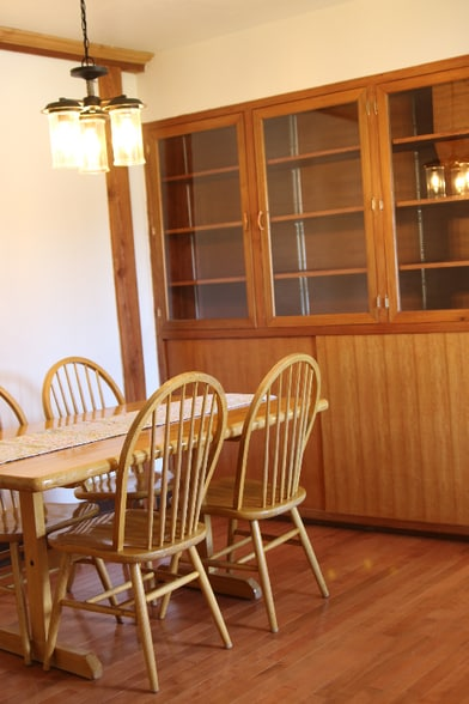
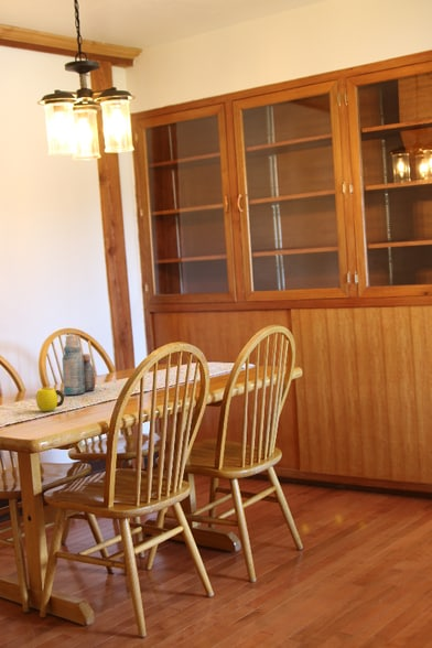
+ bottle (77, 363)
+ cup (50, 399)
